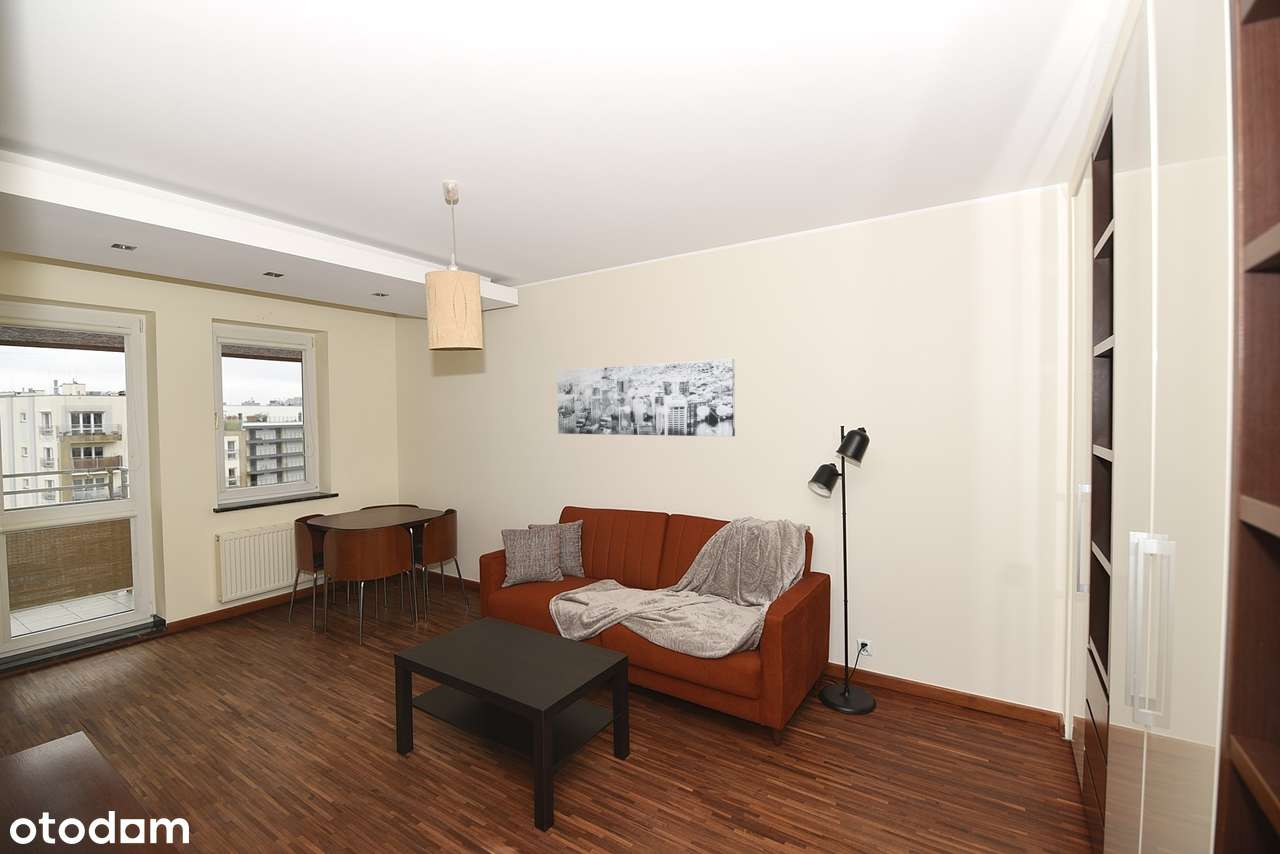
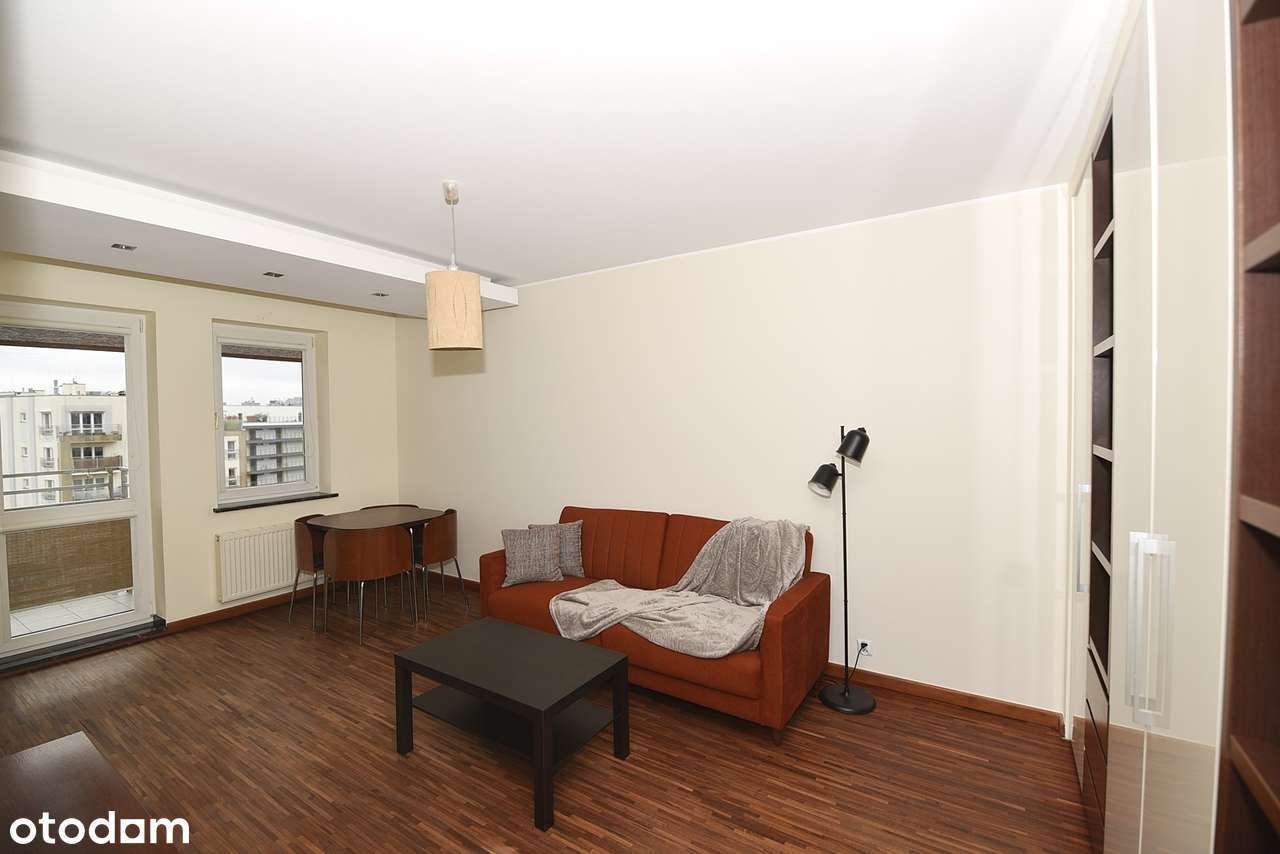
- wall art (637, 400)
